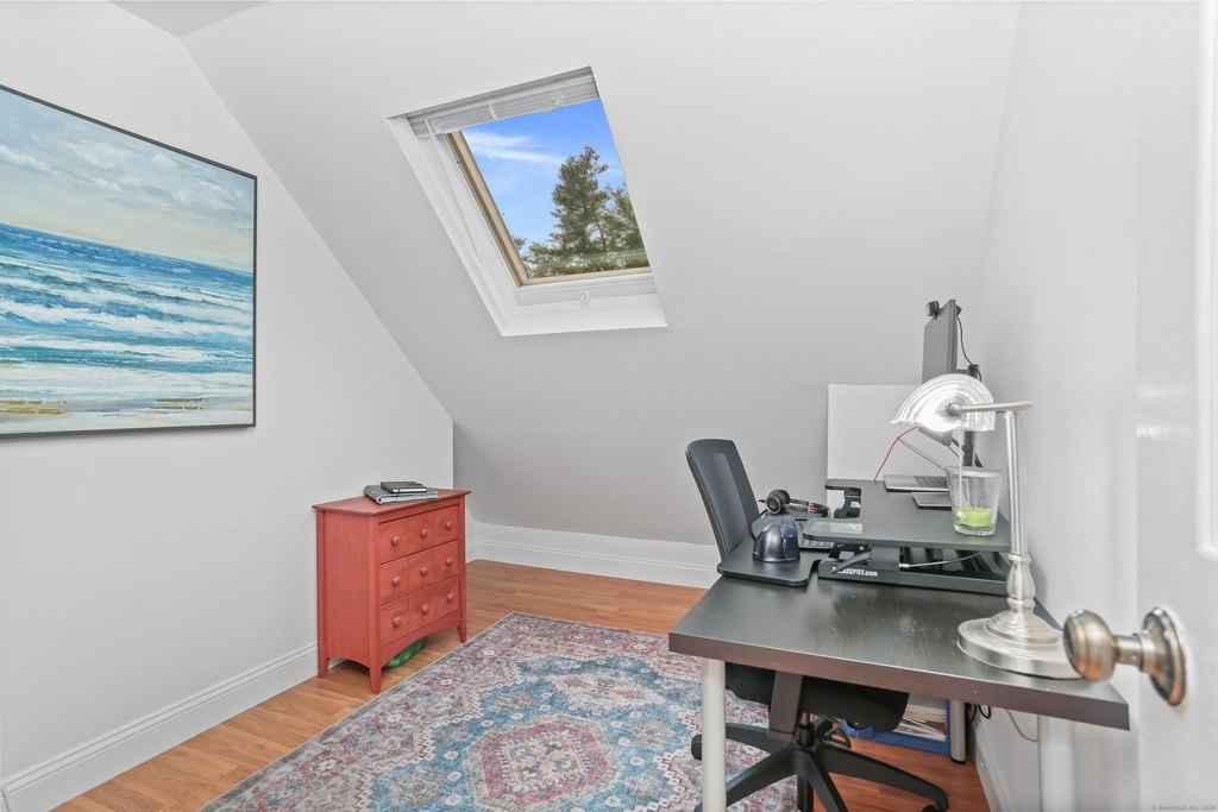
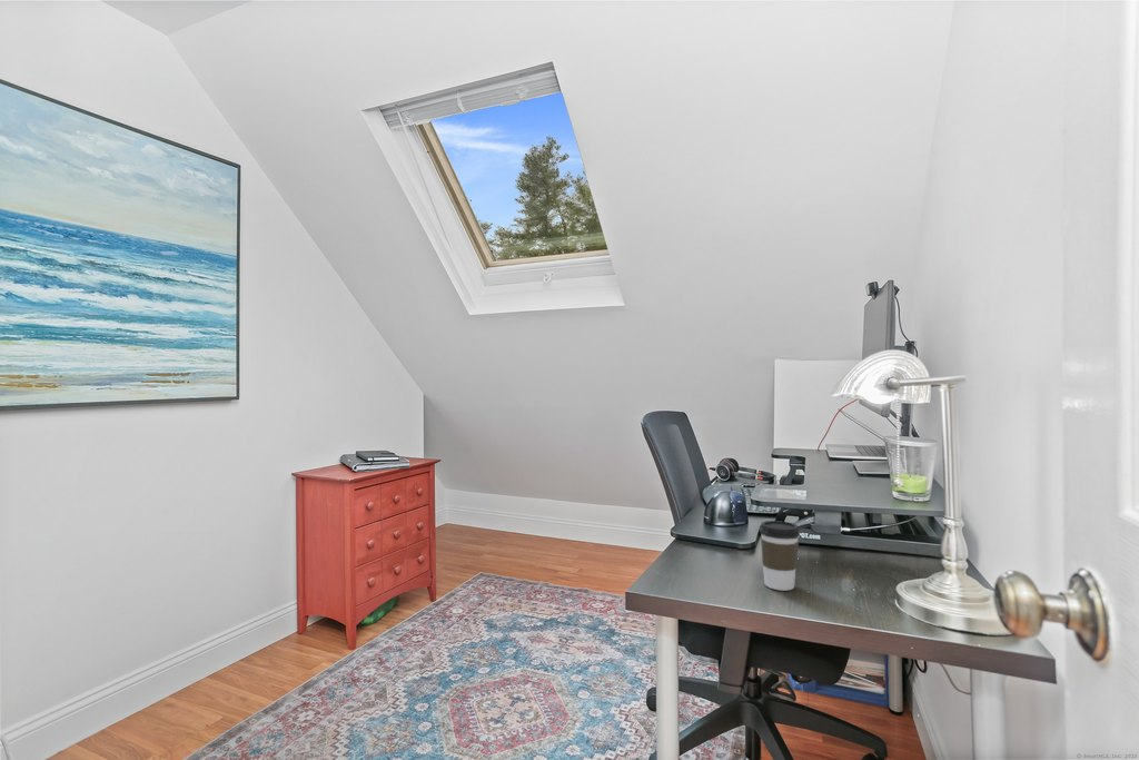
+ coffee cup (779, 554)
